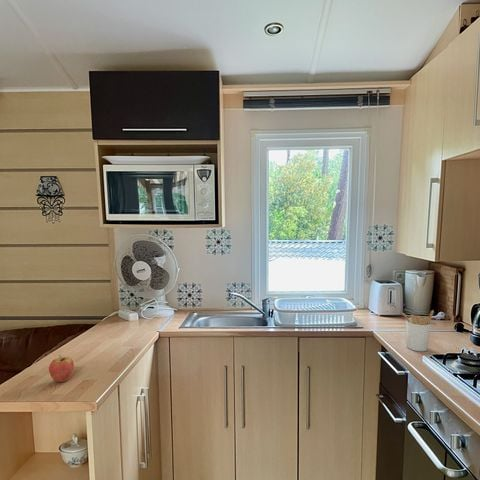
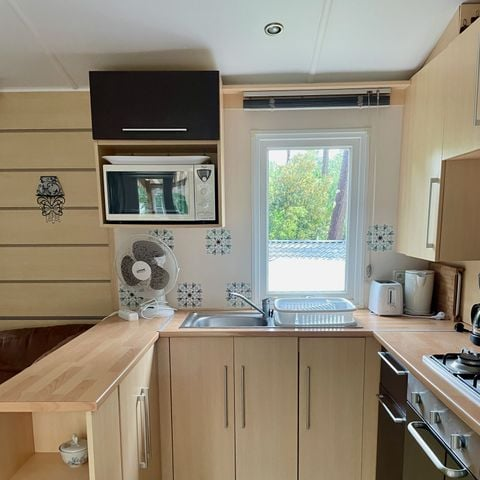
- fruit (61, 367)
- utensil holder (418, 329)
